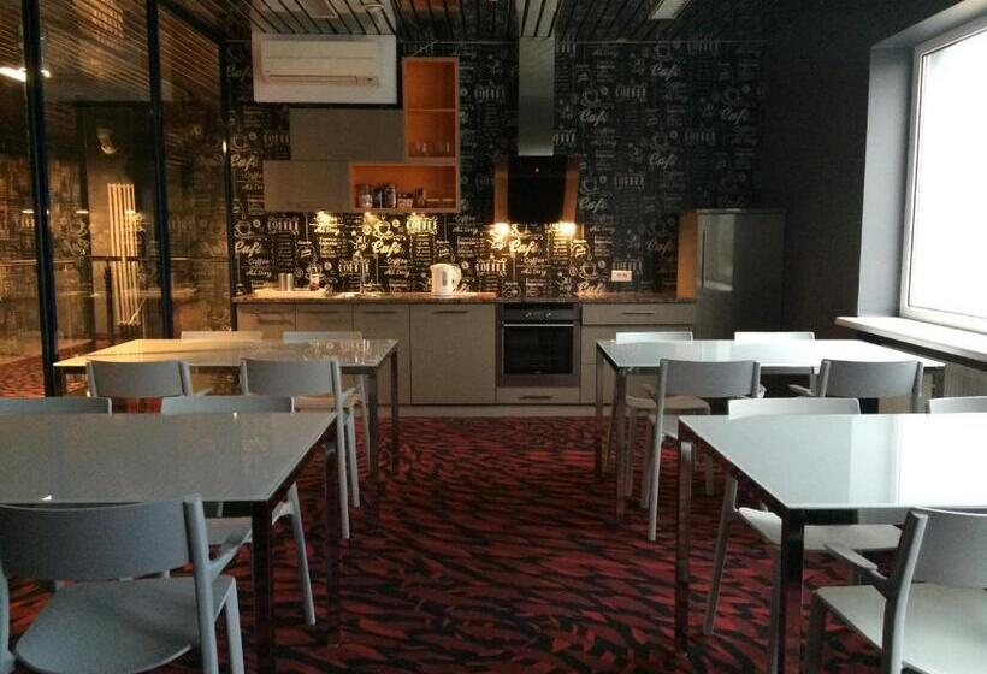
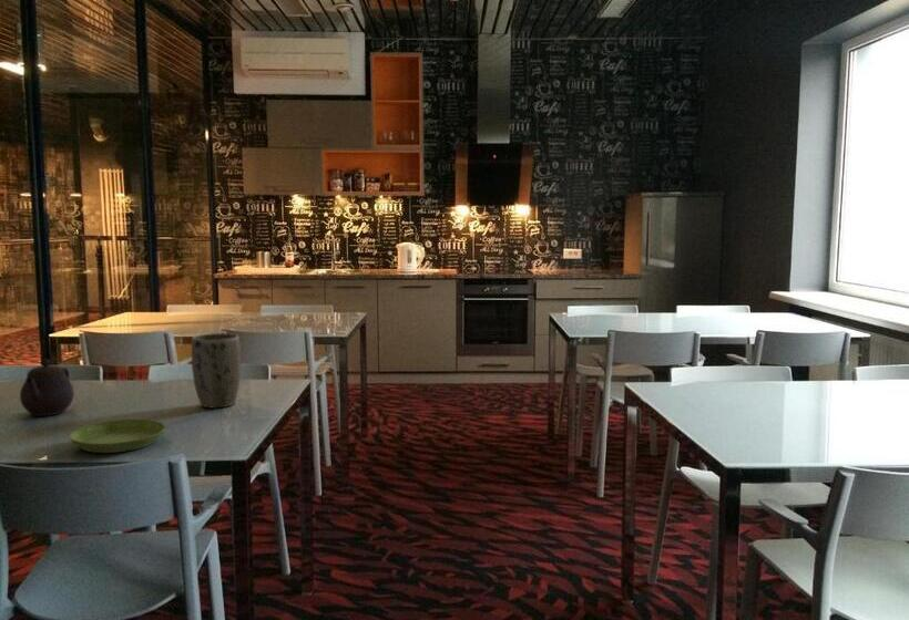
+ teapot (49, 384)
+ saucer (119, 436)
+ plant pot (216, 370)
